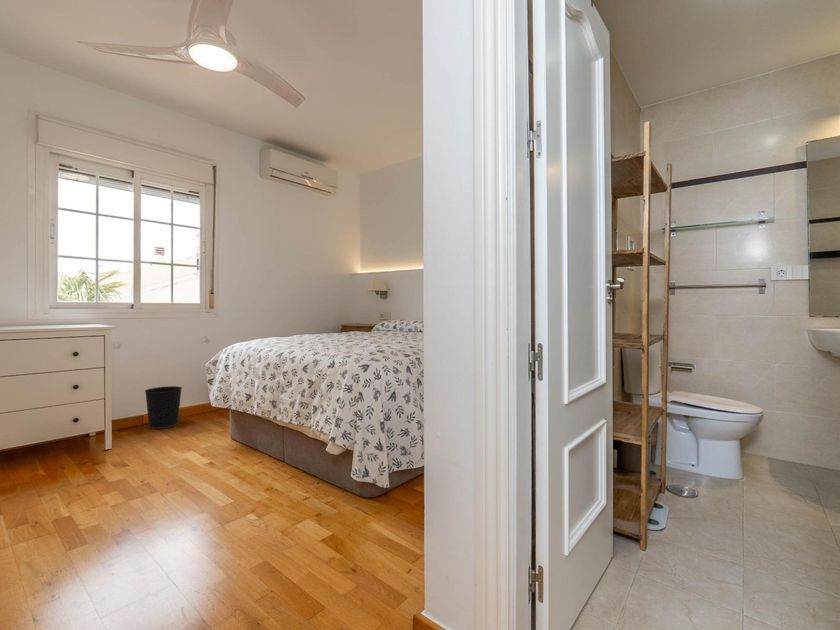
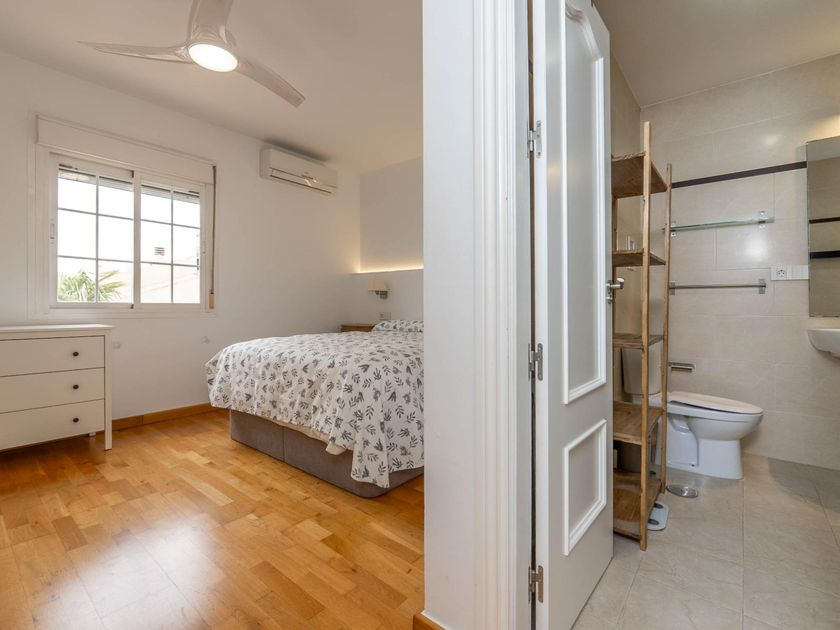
- wastebasket (163, 407)
